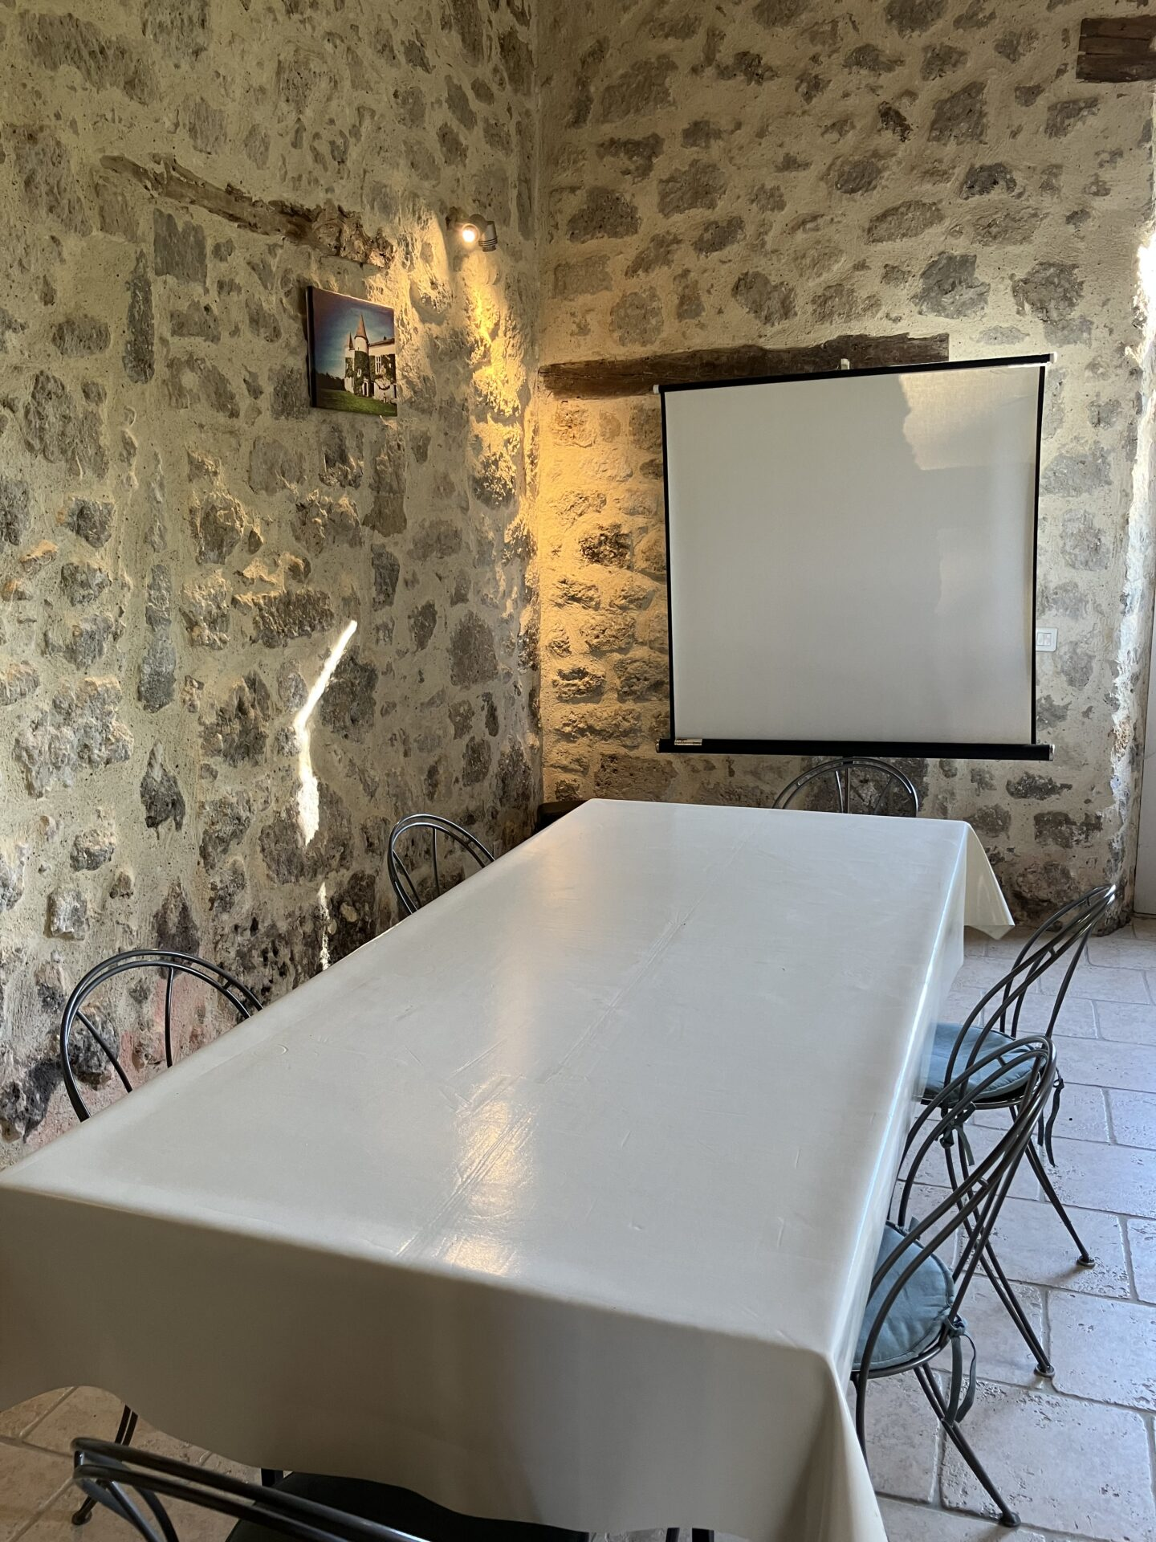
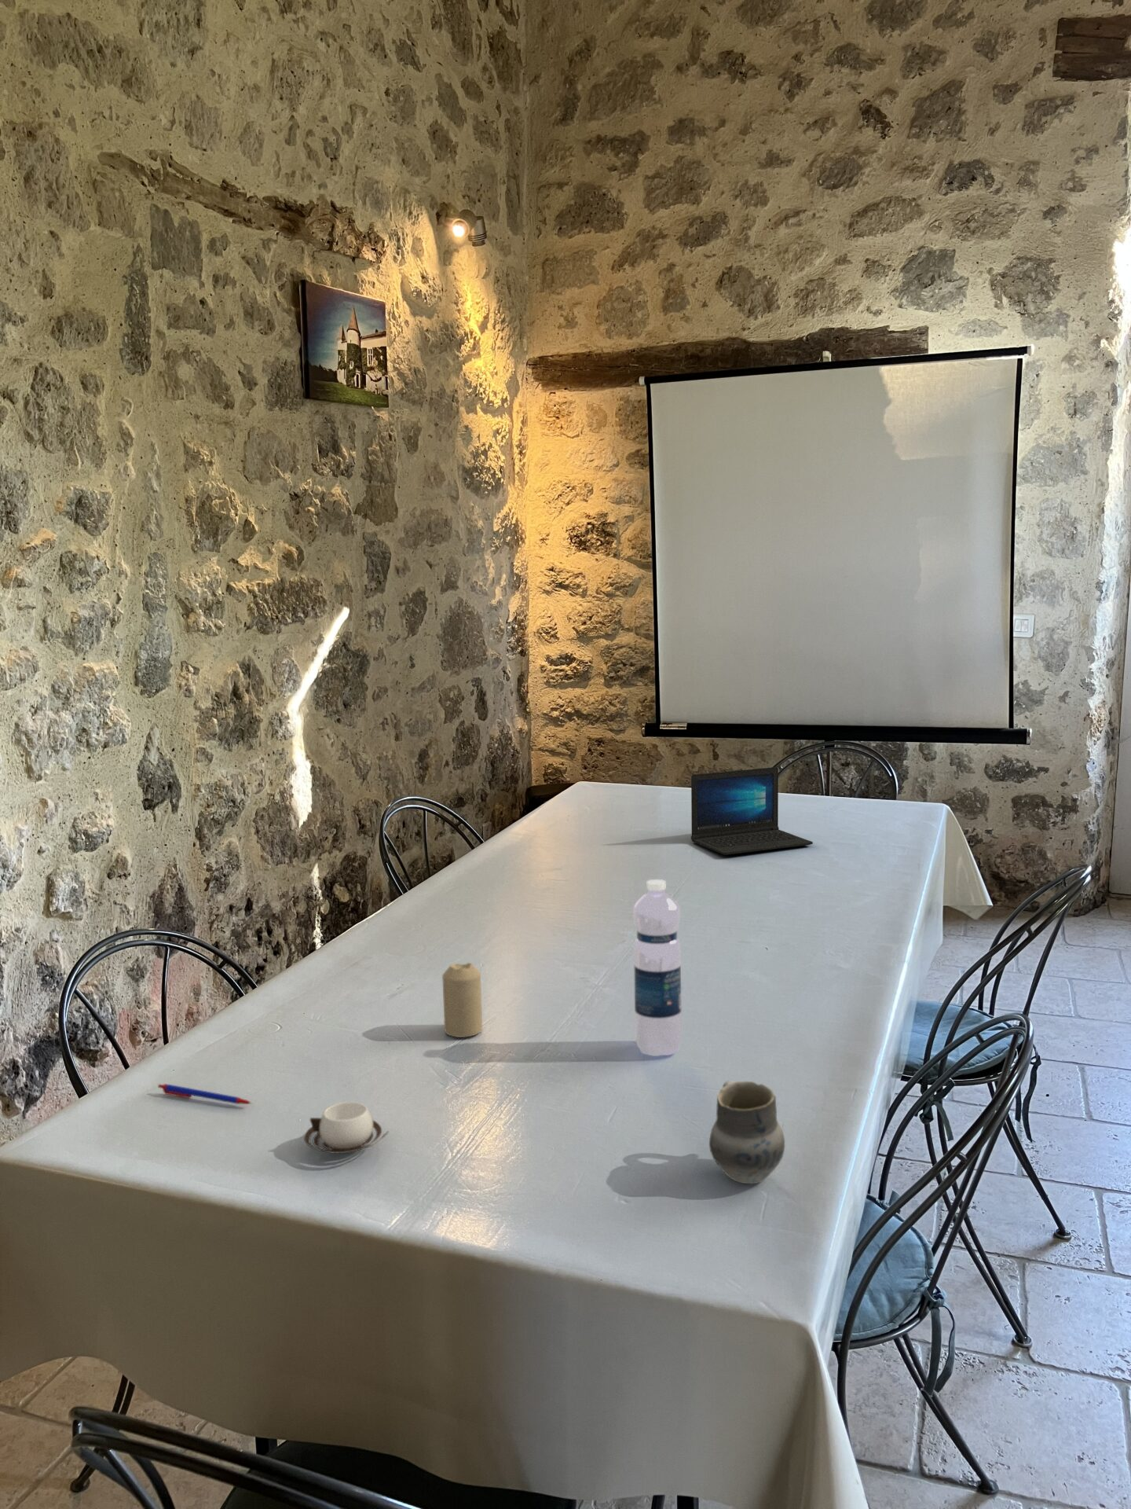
+ water bottle (657, 966)
+ candle (462, 997)
+ cup (347, 1129)
+ cup (744, 1130)
+ pen (204, 1094)
+ laptop (751, 809)
